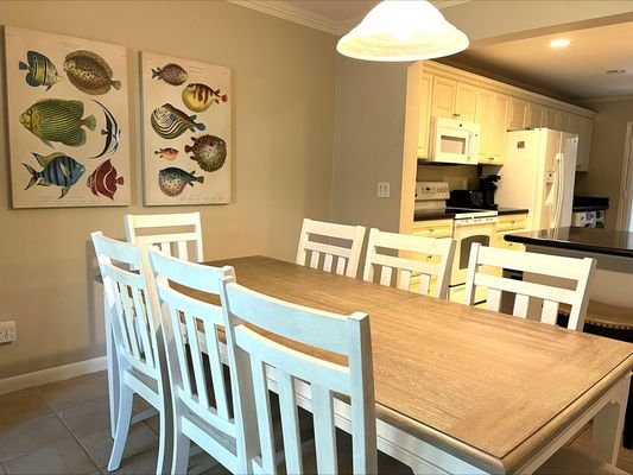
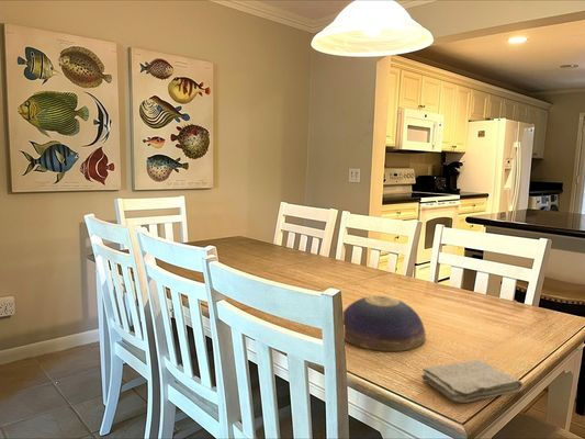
+ washcloth (470, 378)
+ decorative bowl (381, 315)
